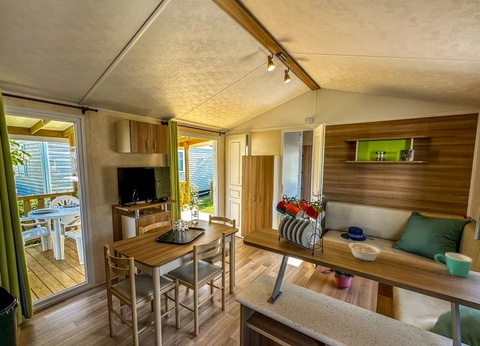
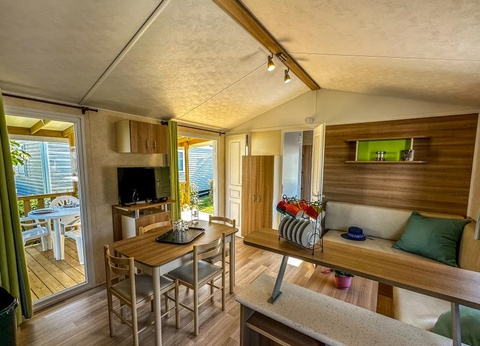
- mug (452, 263)
- legume (362, 251)
